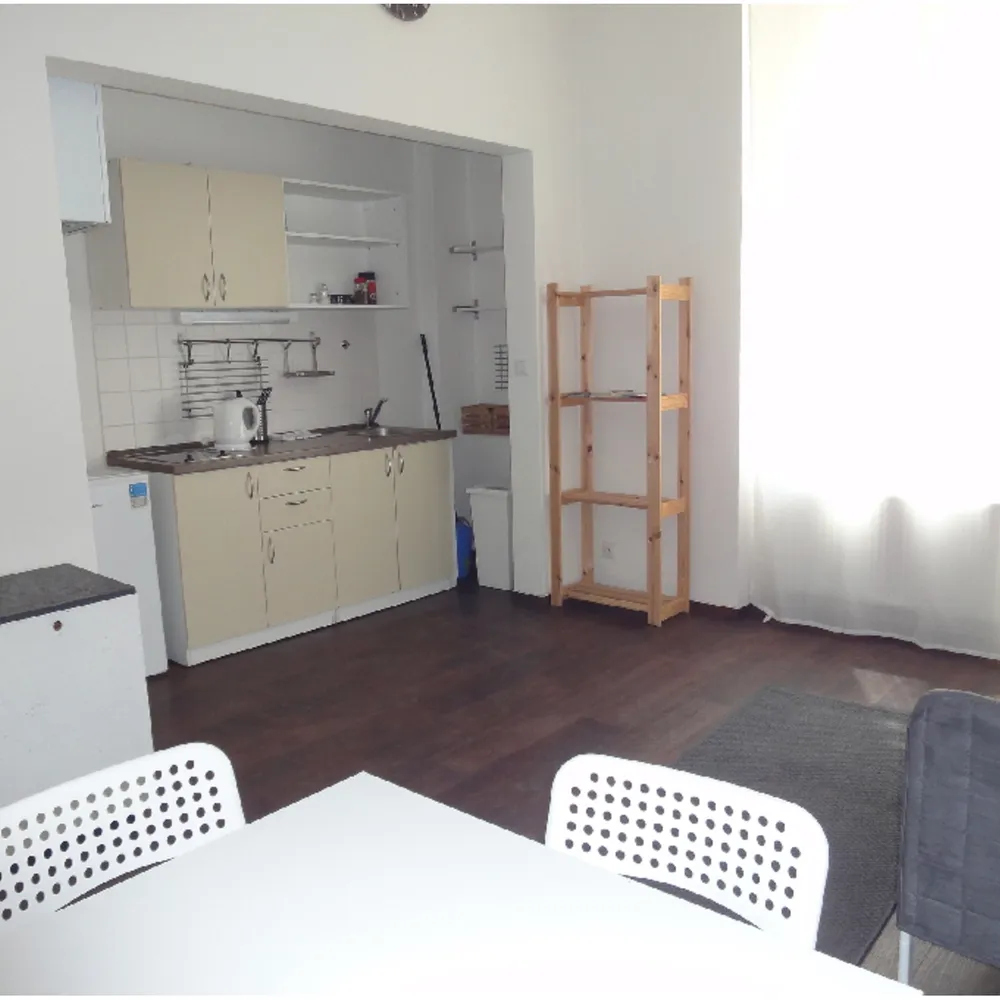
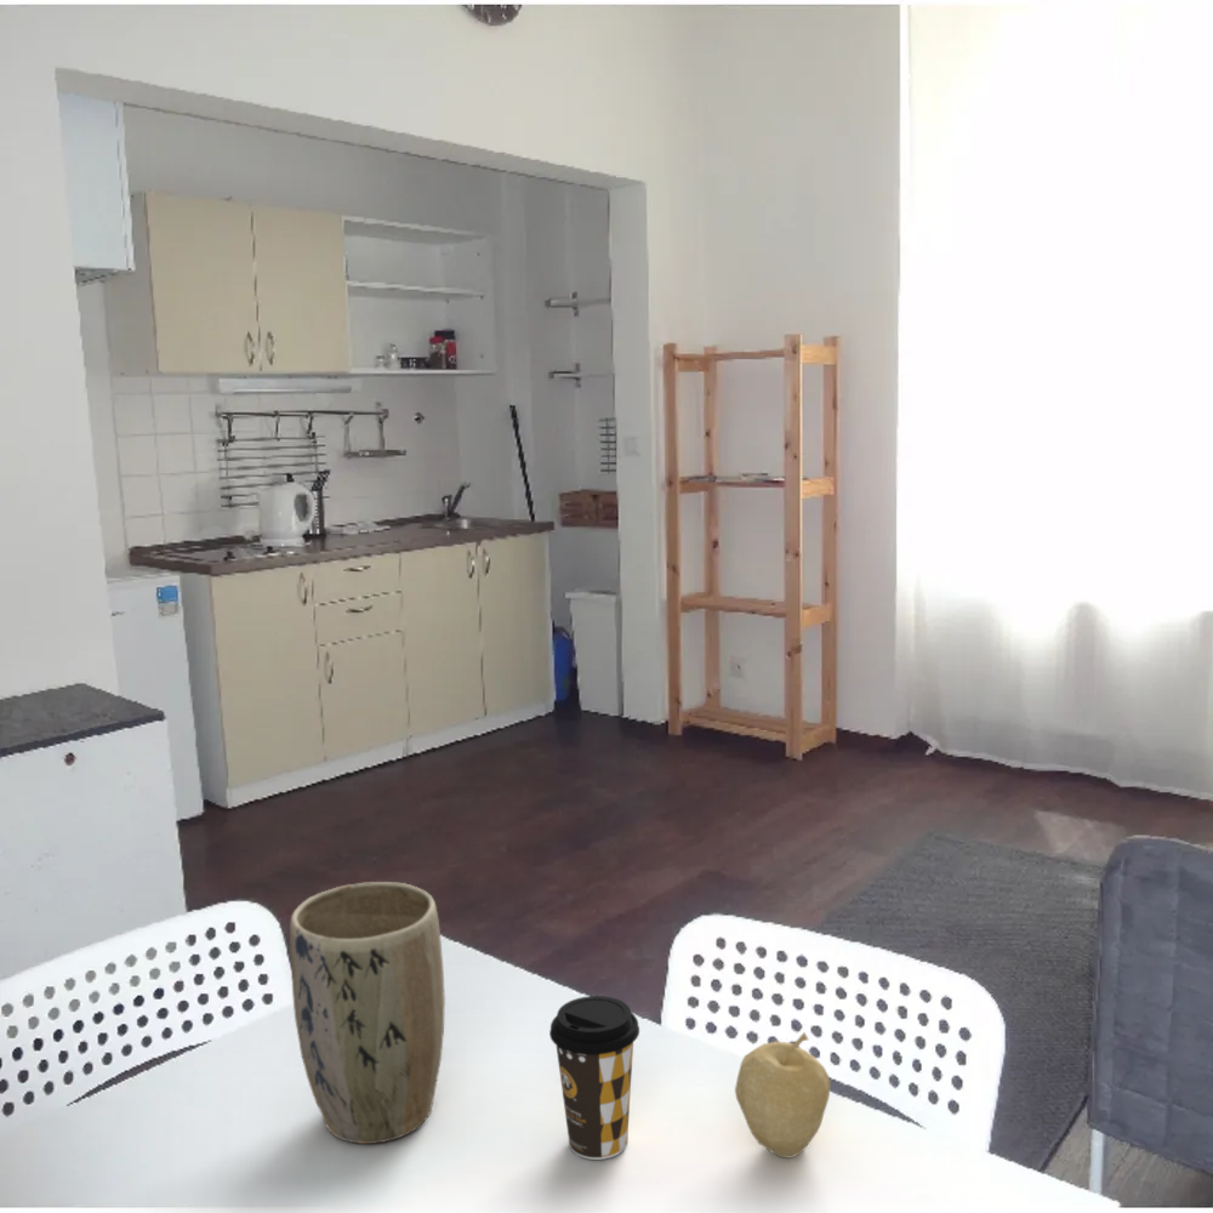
+ fruit (780, 1088)
+ plant pot (370, 1012)
+ coffee cup (596, 1077)
